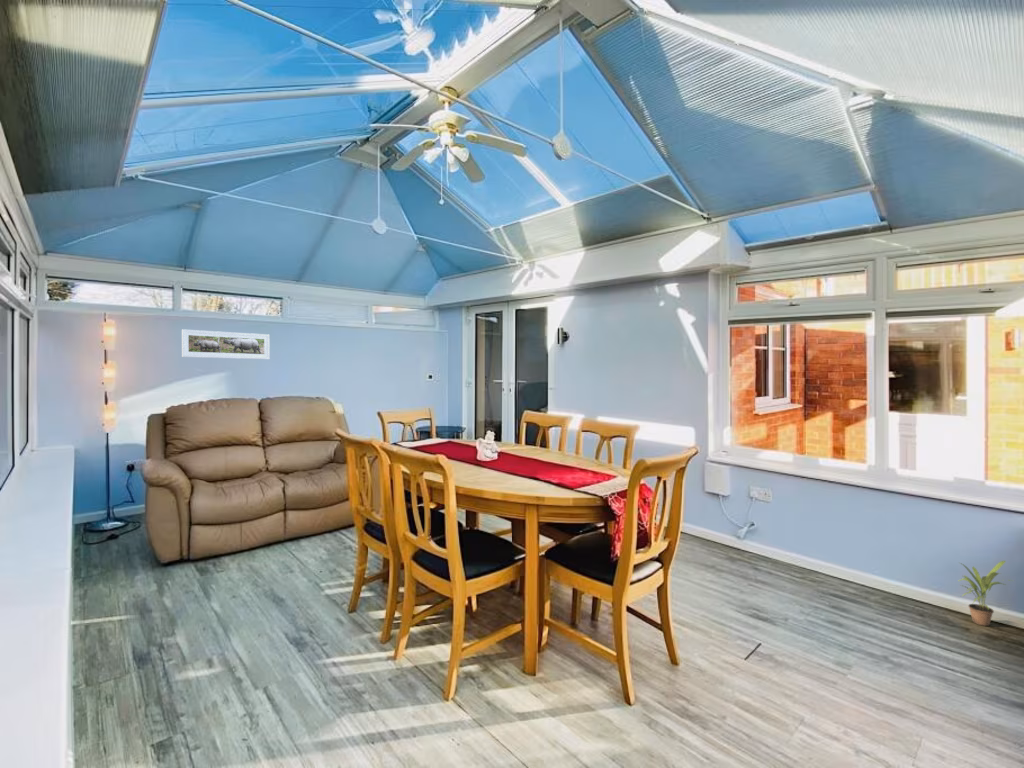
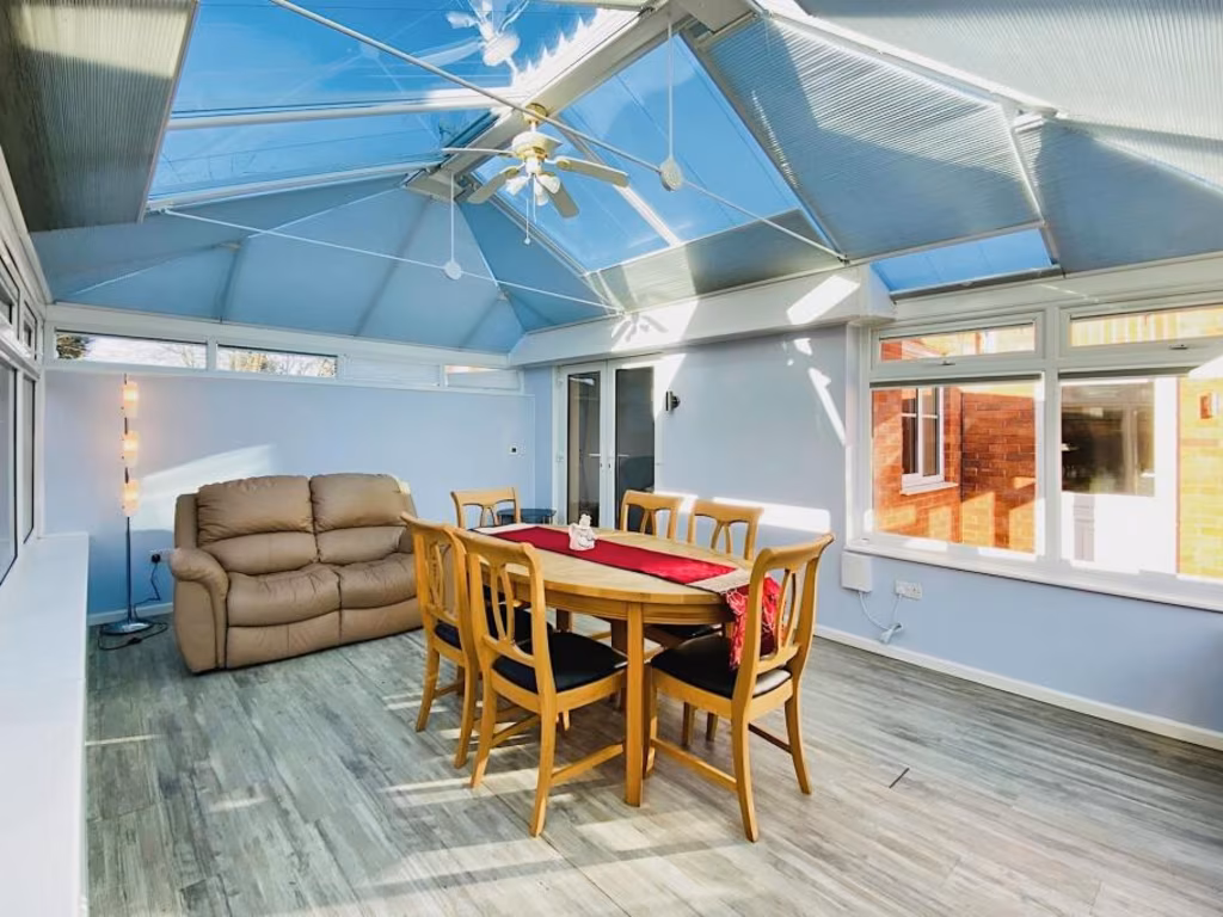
- potted plant (984, 593)
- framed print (228, 345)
